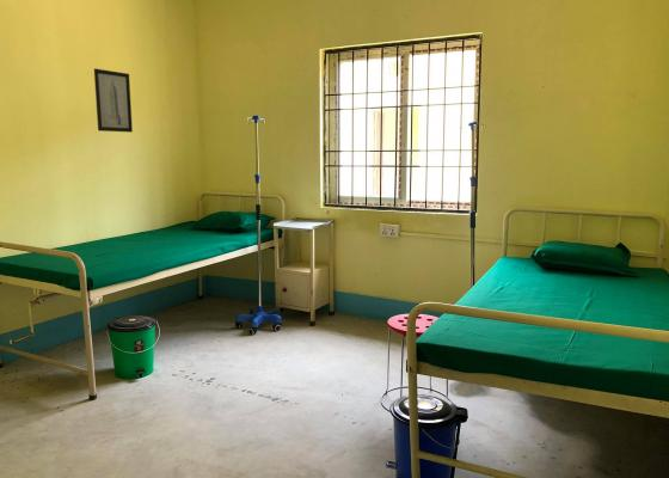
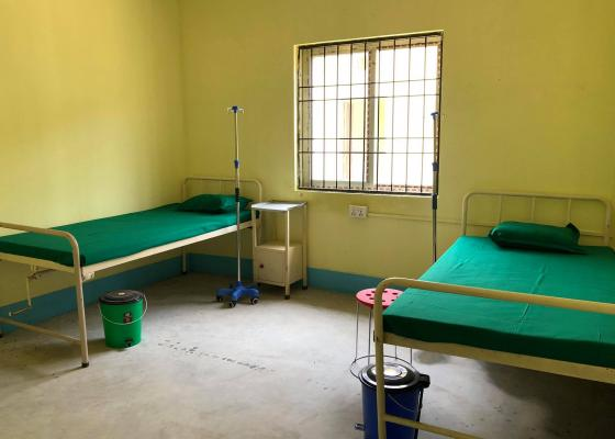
- wall art (113, 102)
